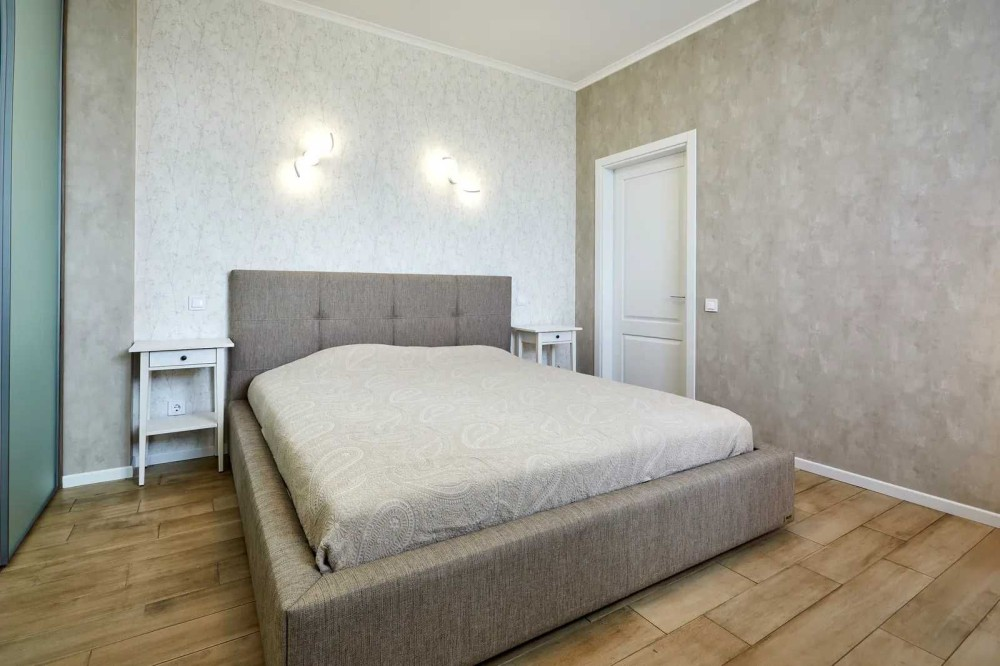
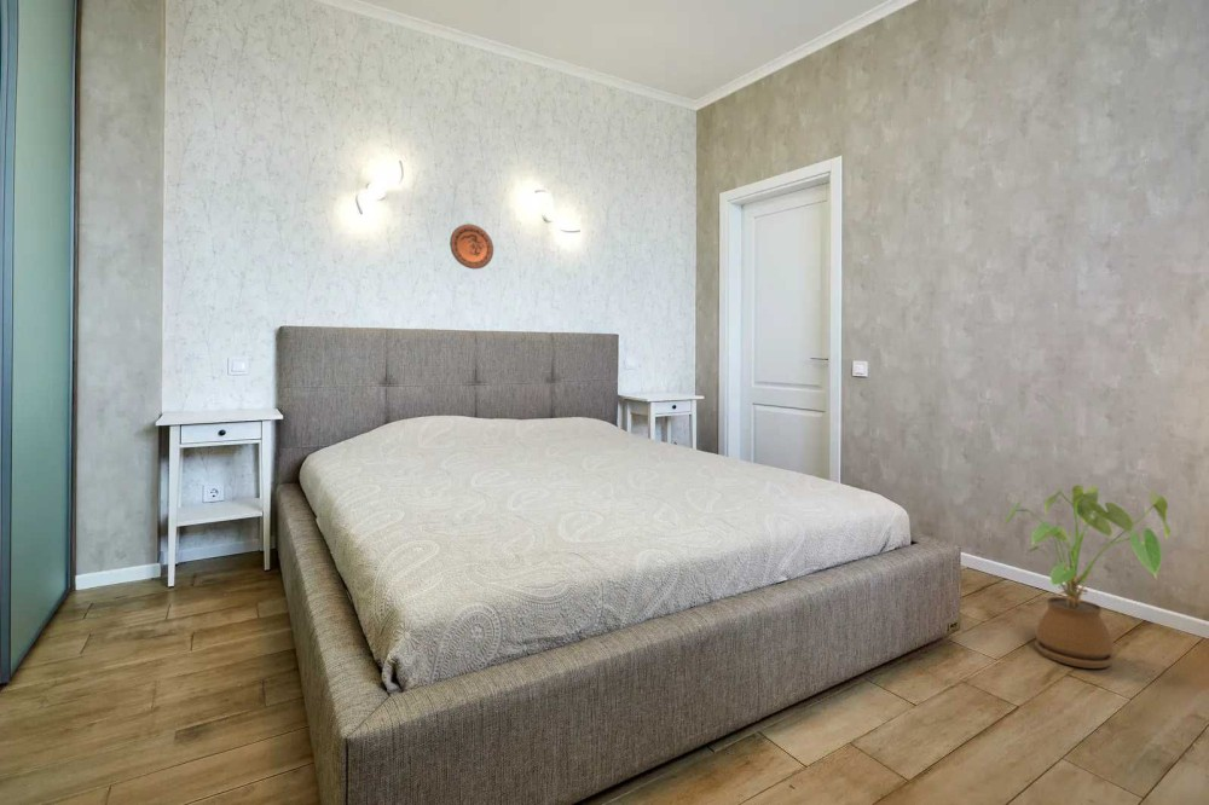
+ house plant (1087, 574)
+ decorative plate (472, 247)
